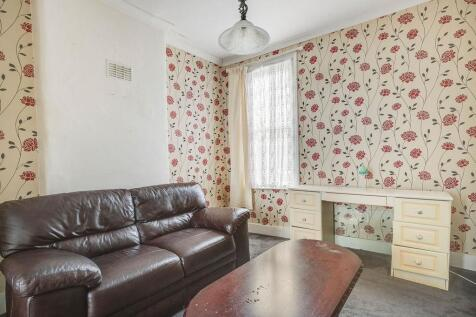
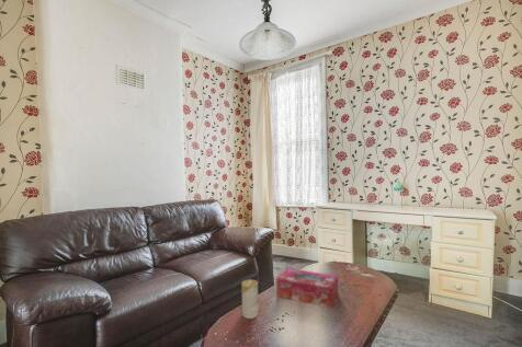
+ candle (250, 298)
+ tissue box (307, 286)
